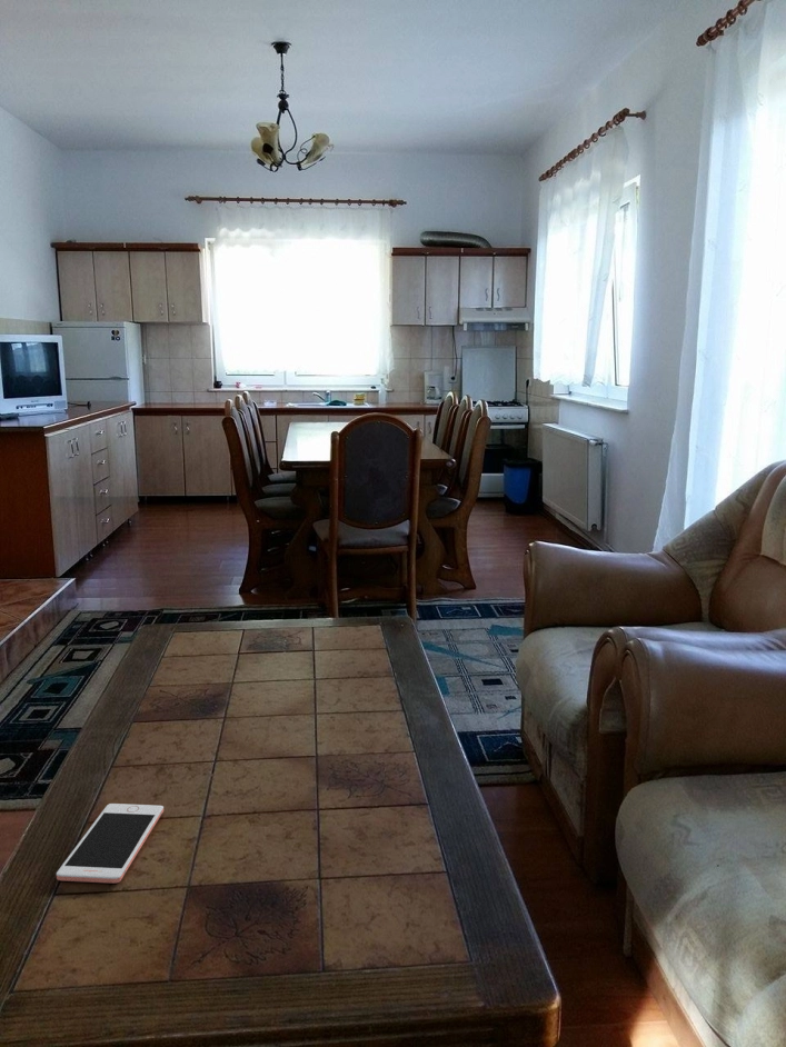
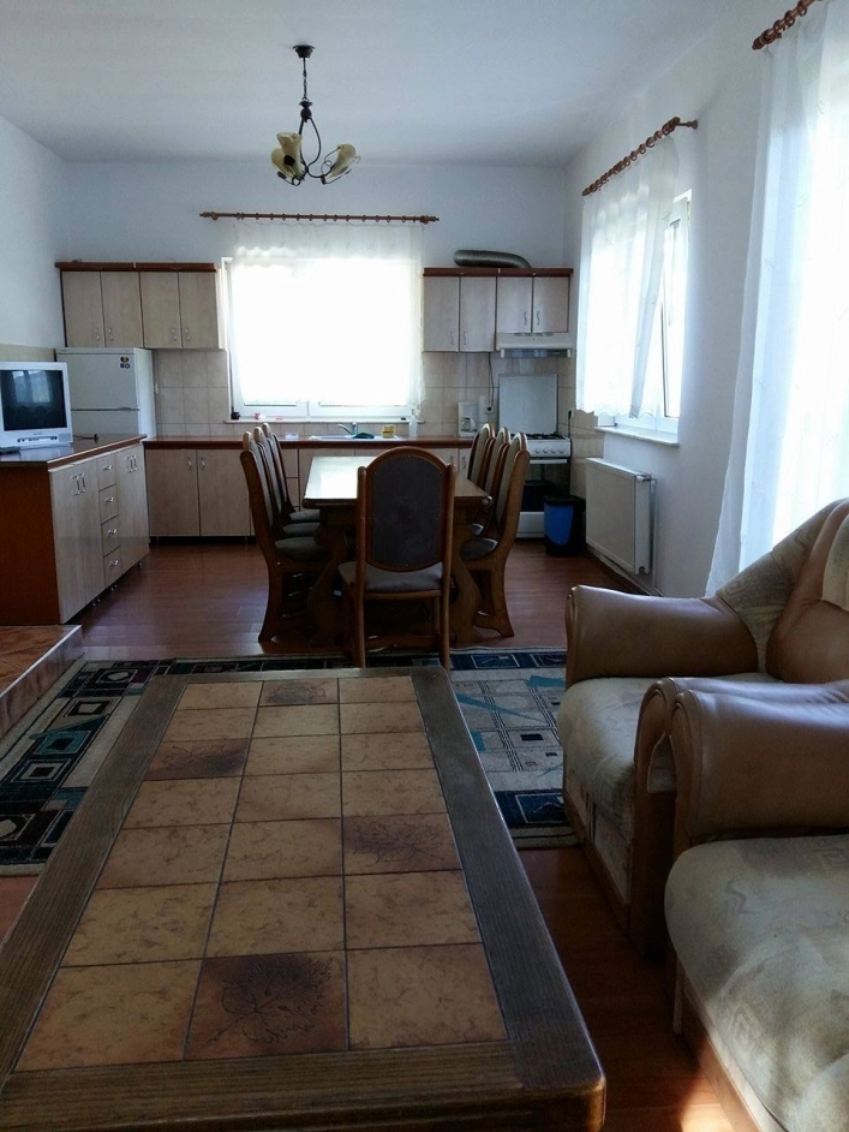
- cell phone (113, 840)
